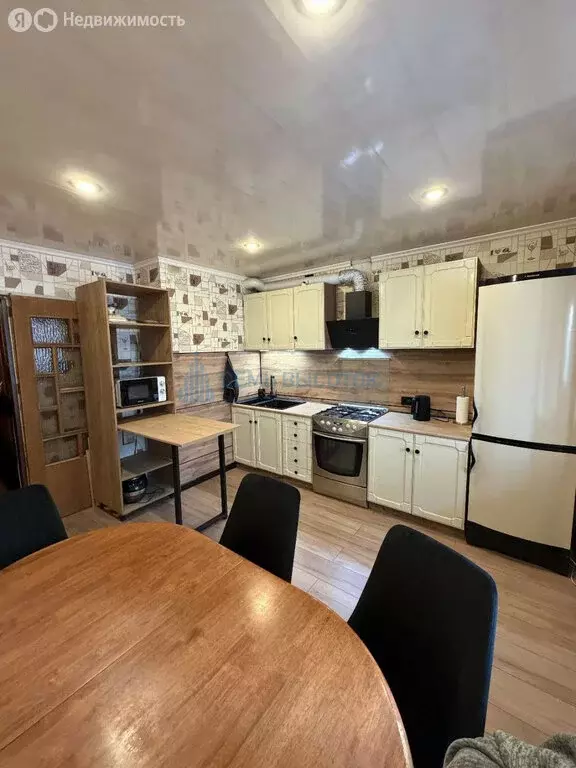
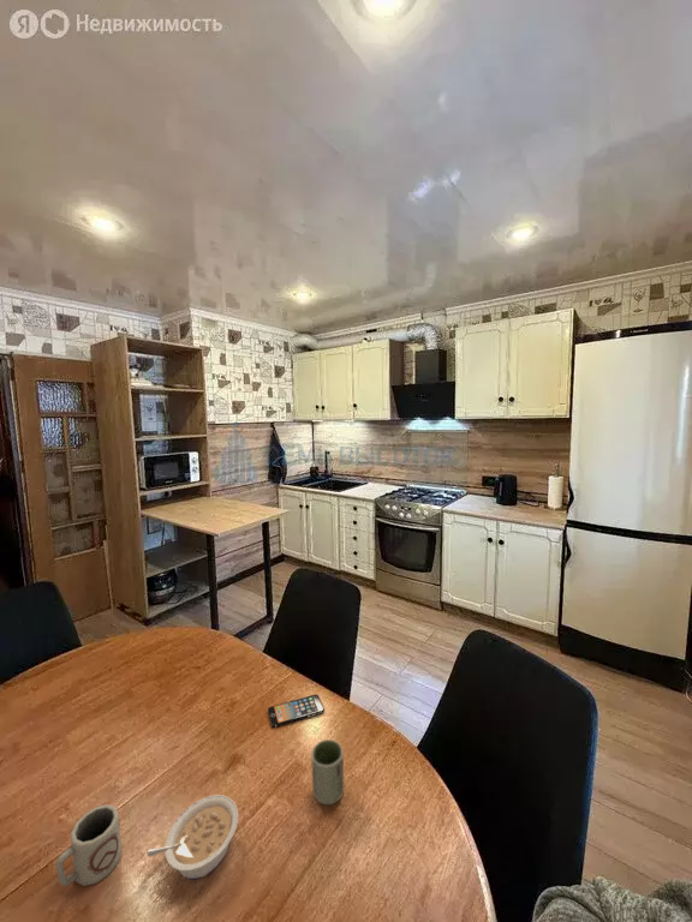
+ cup (89, 849)
+ legume (201, 840)
+ cup (327, 772)
+ smartphone (296, 710)
